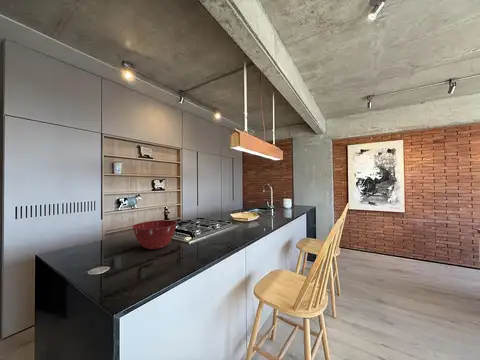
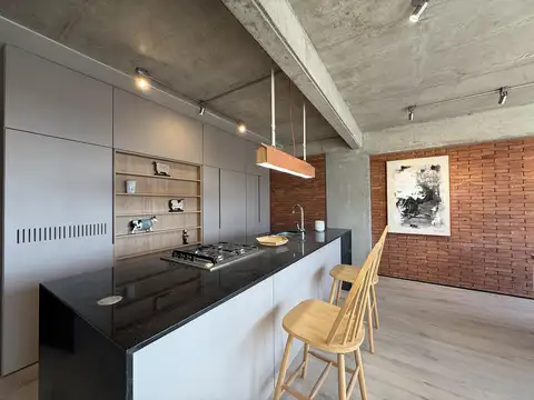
- mixing bowl (155, 235)
